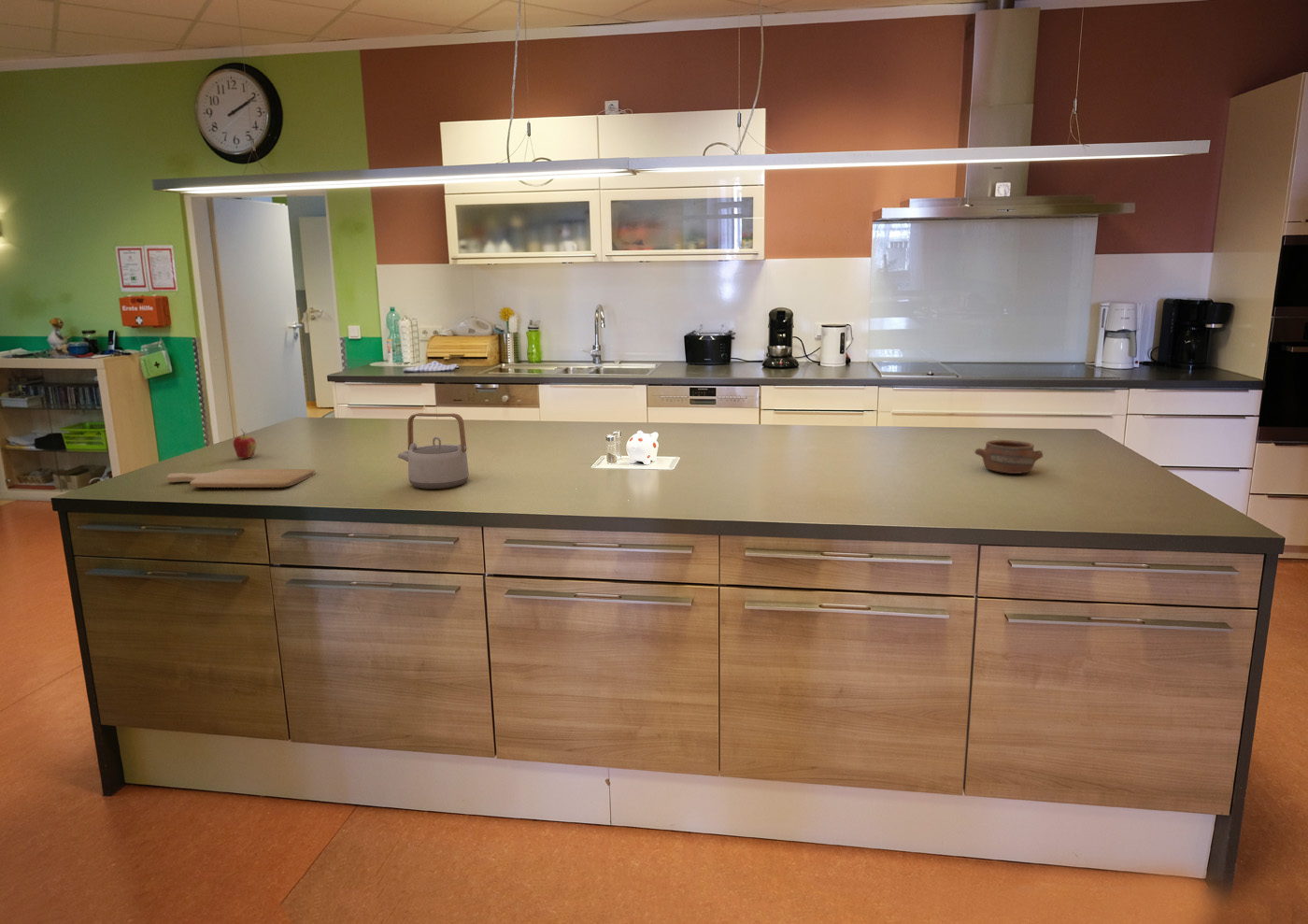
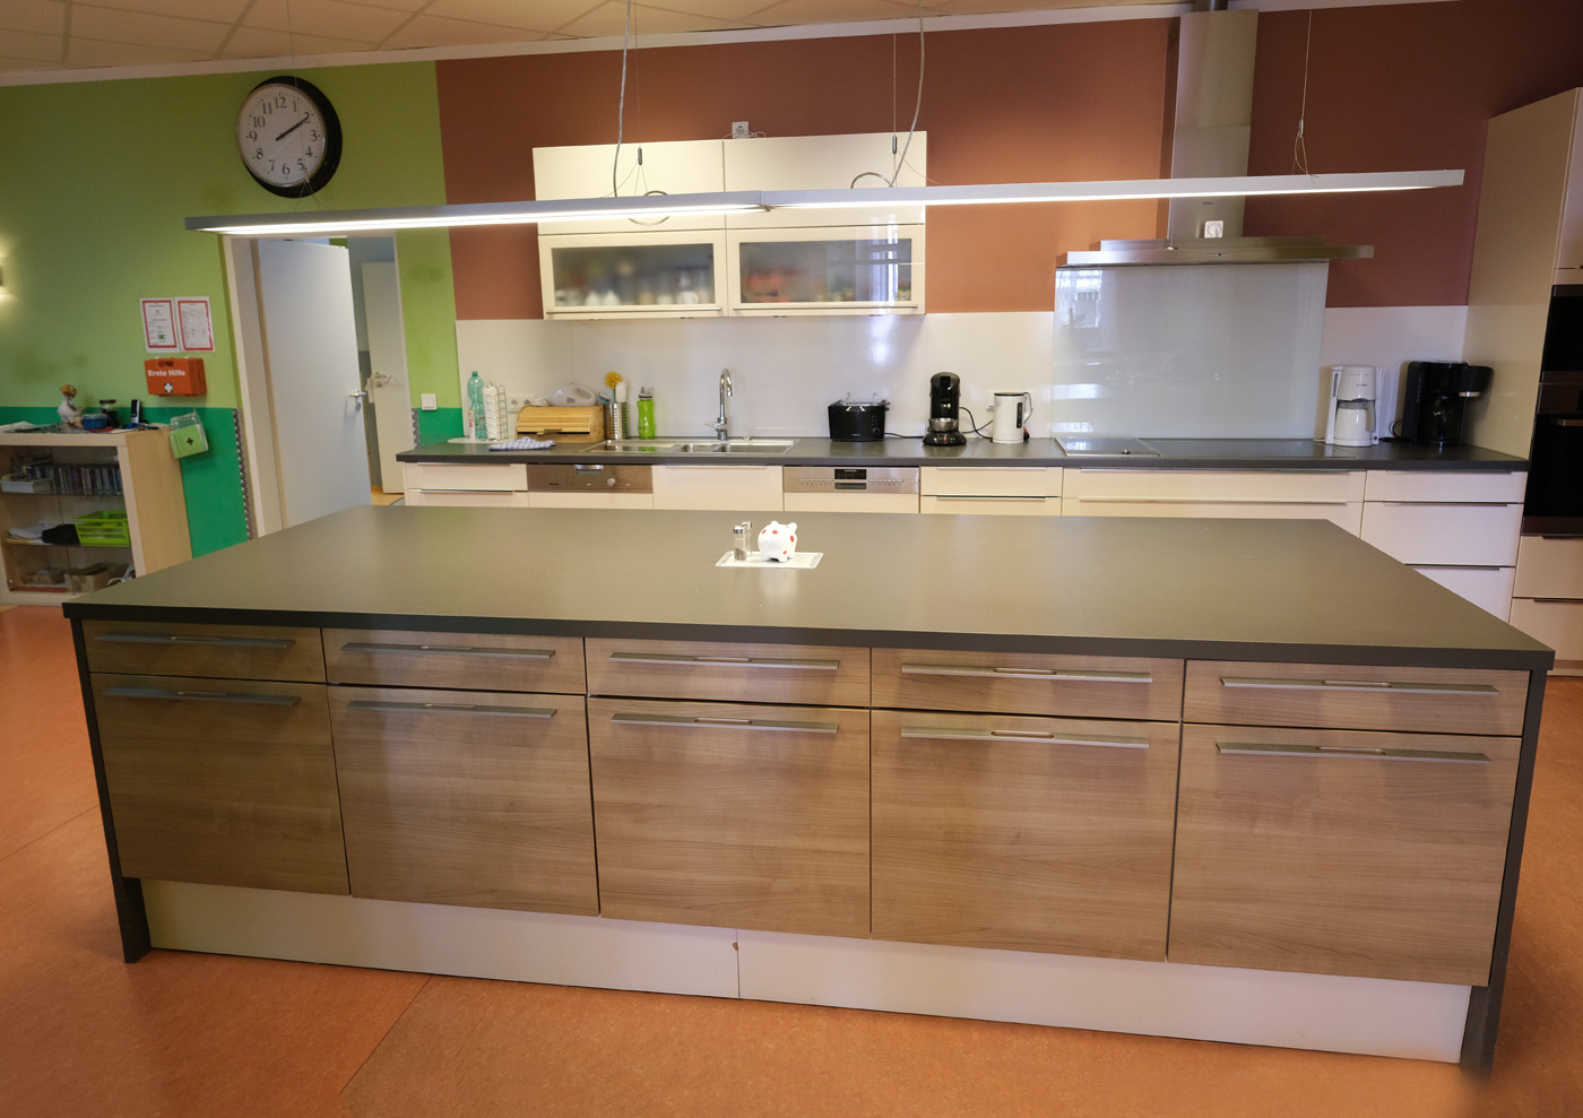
- teapot (432, 448)
- chopping board (235, 477)
- pottery (1008, 457)
- fruit (244, 442)
